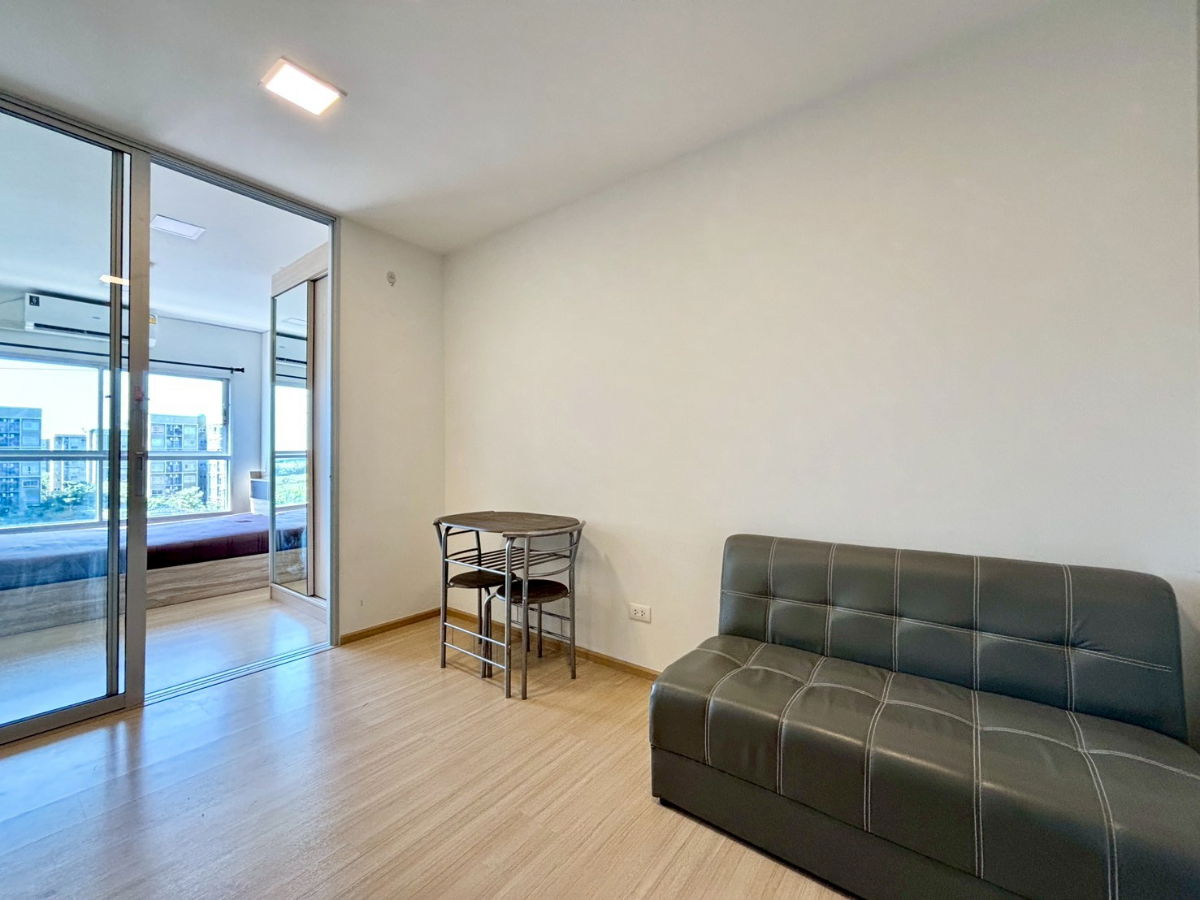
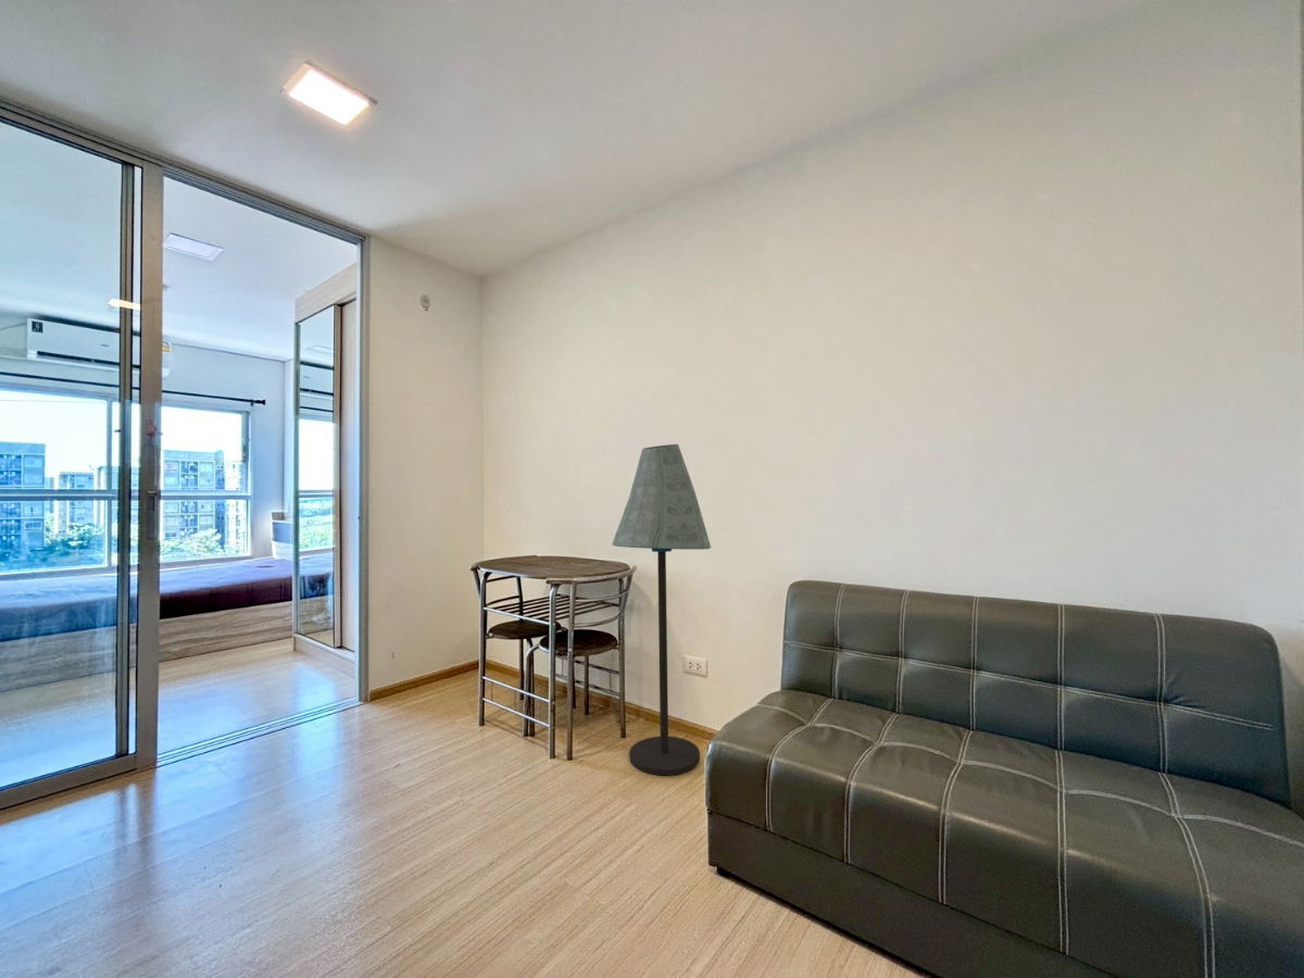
+ floor lamp (662, 599)
